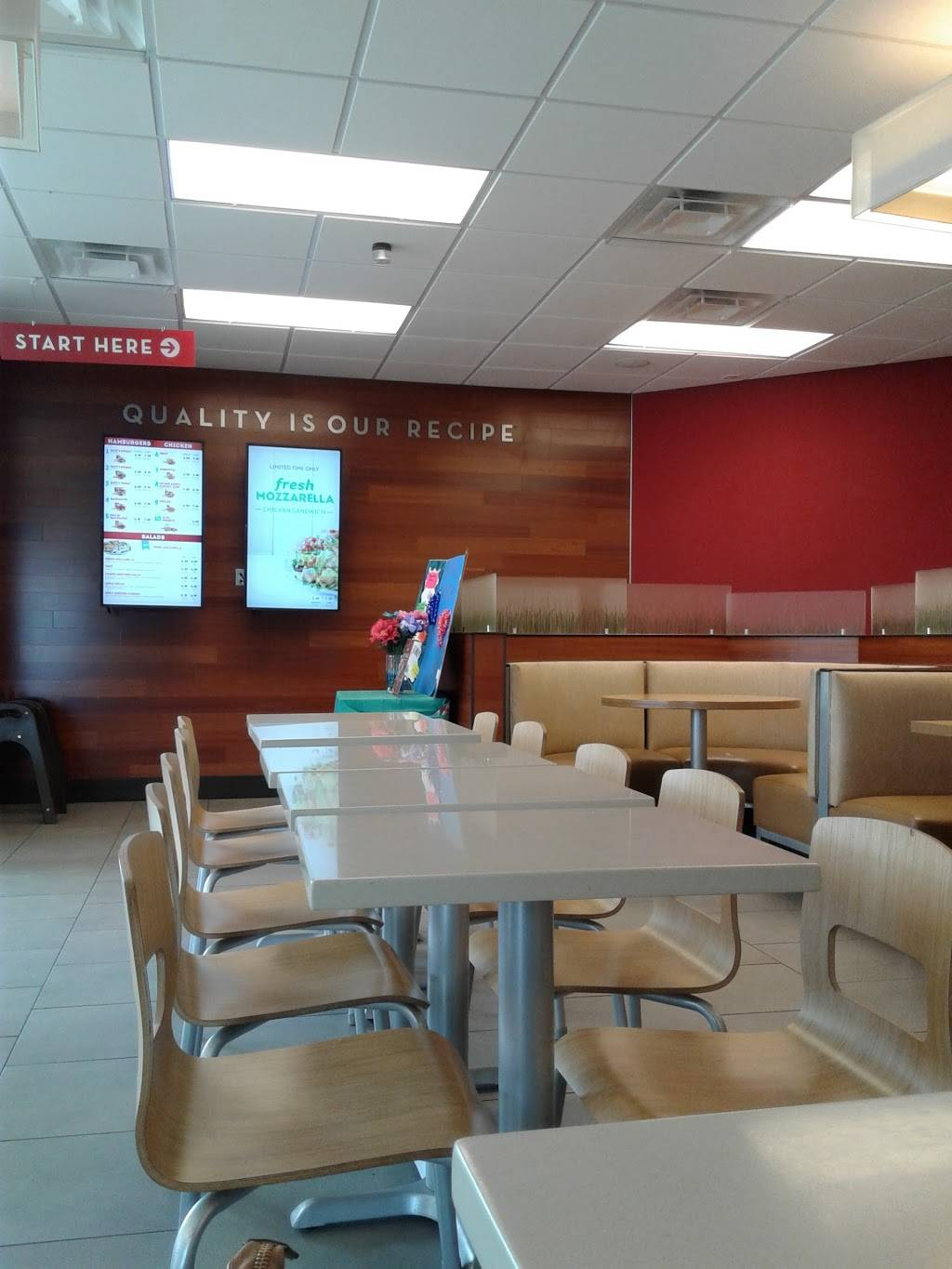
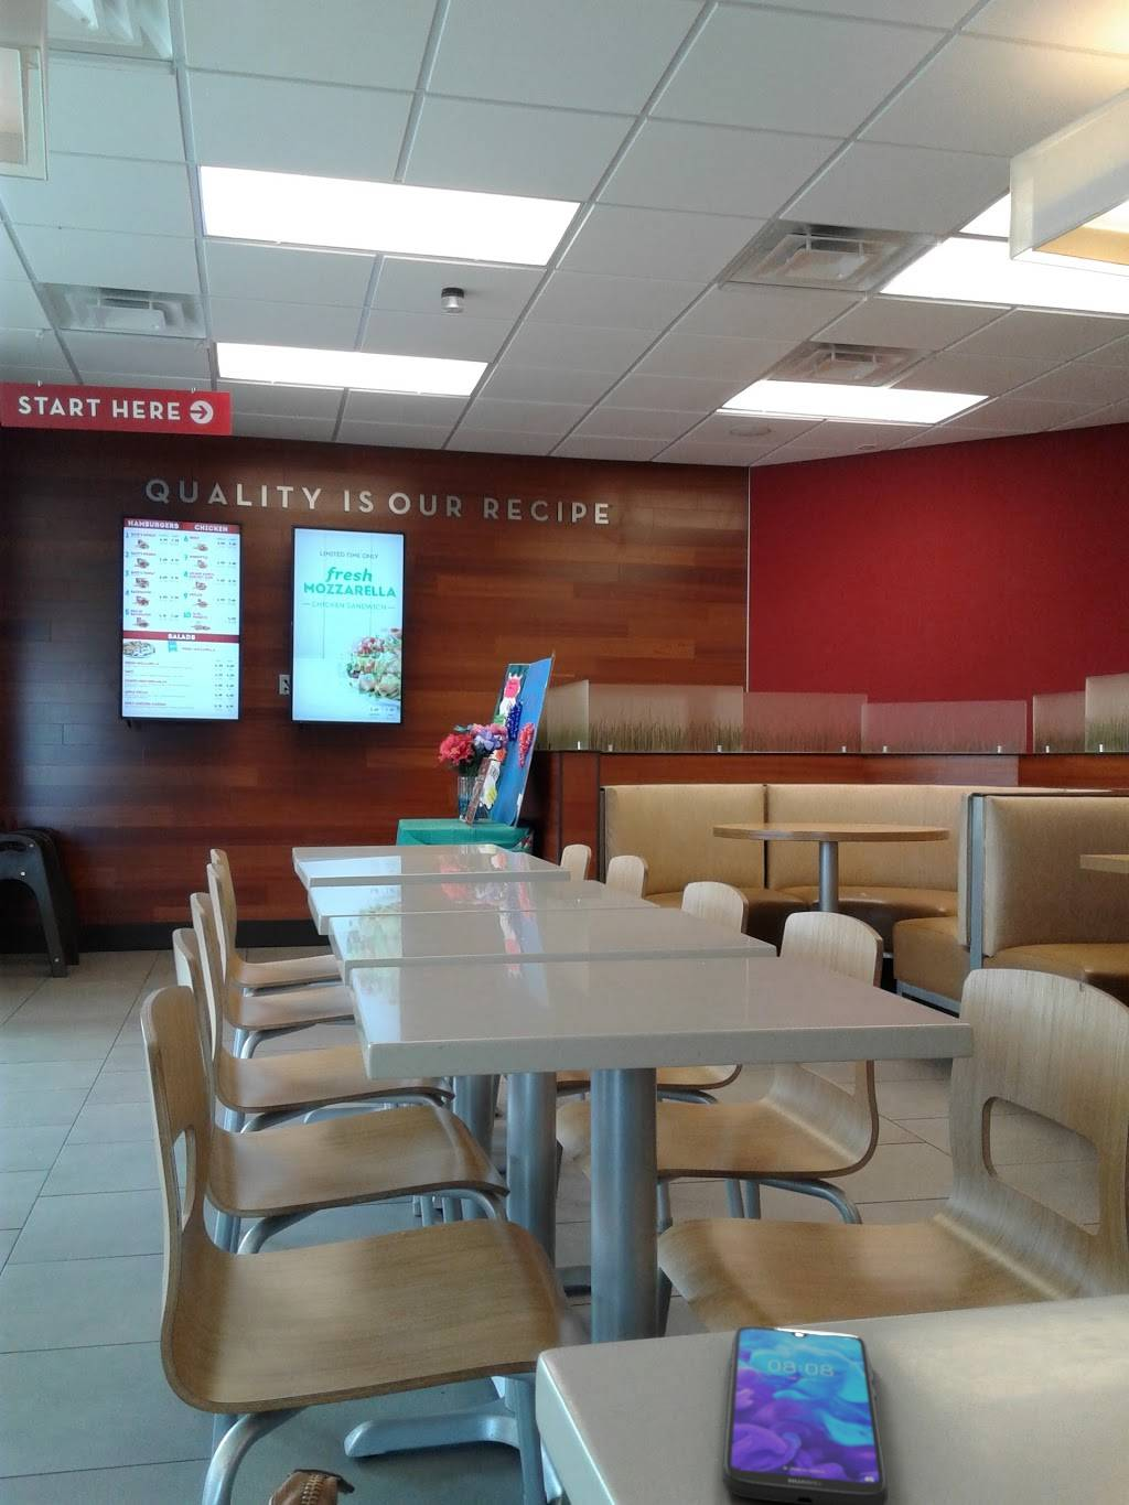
+ smartphone (802, 1408)
